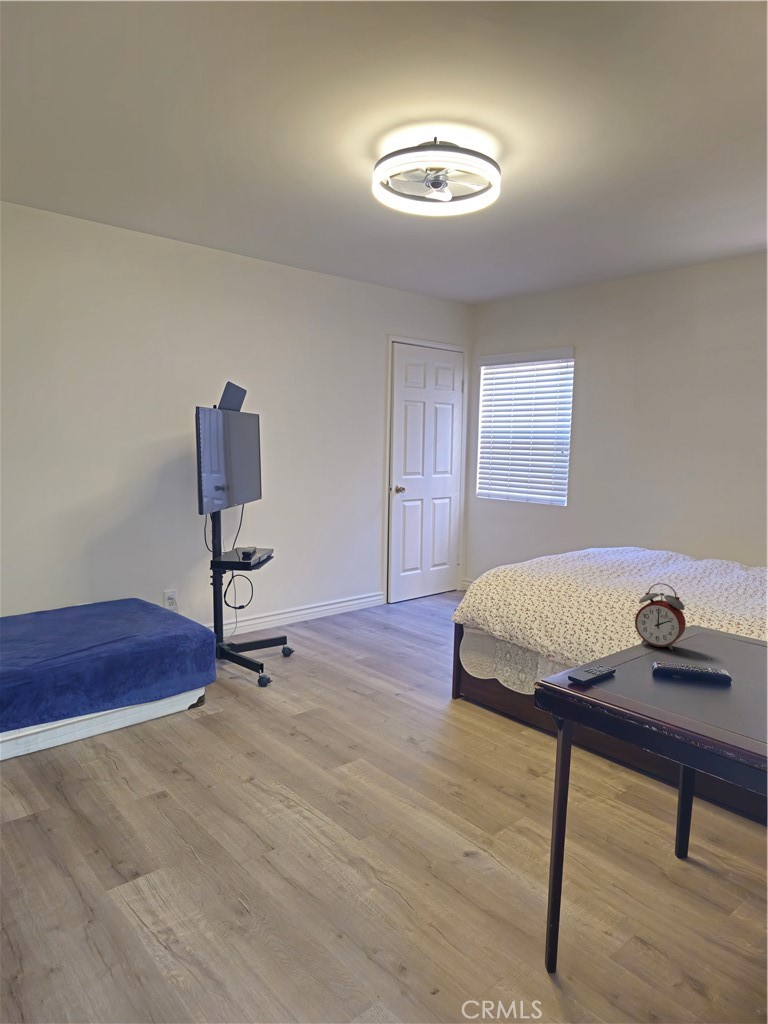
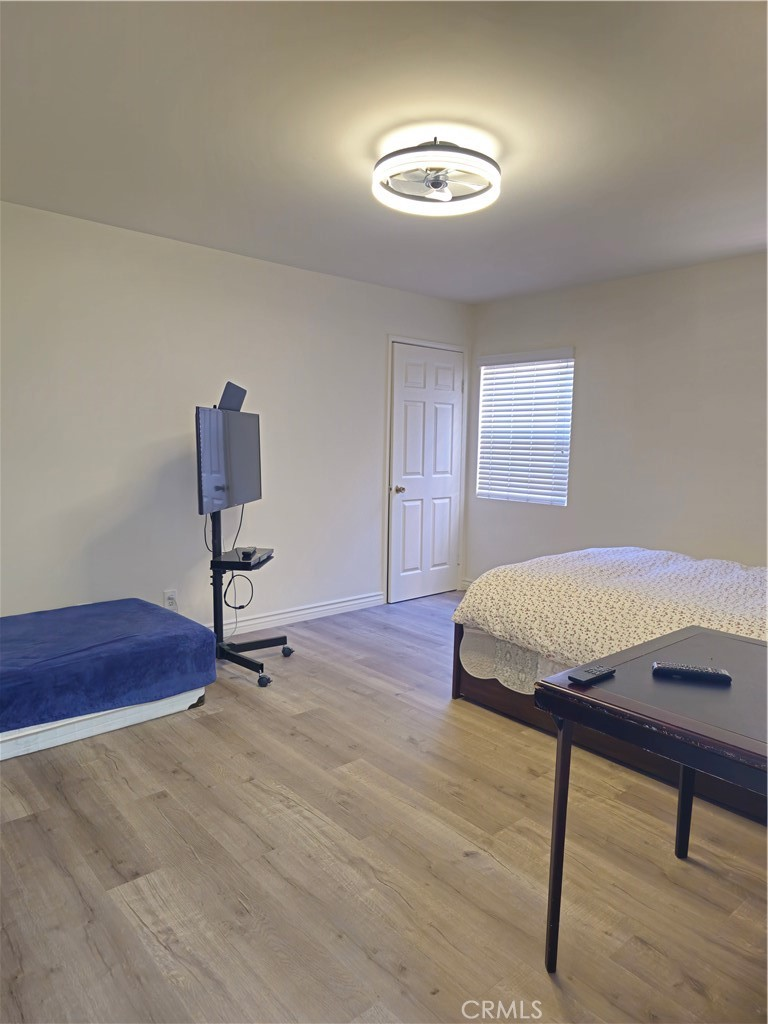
- alarm clock (660, 614)
